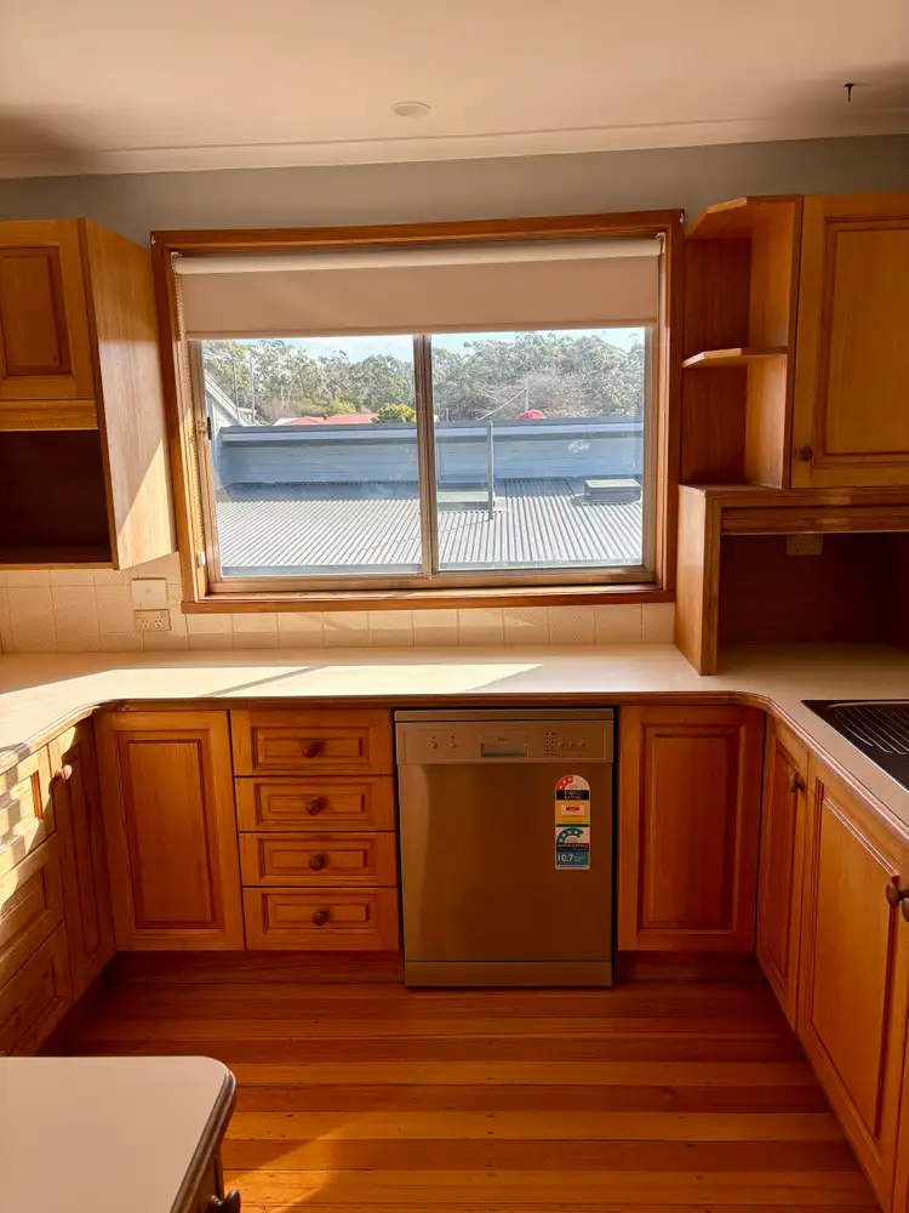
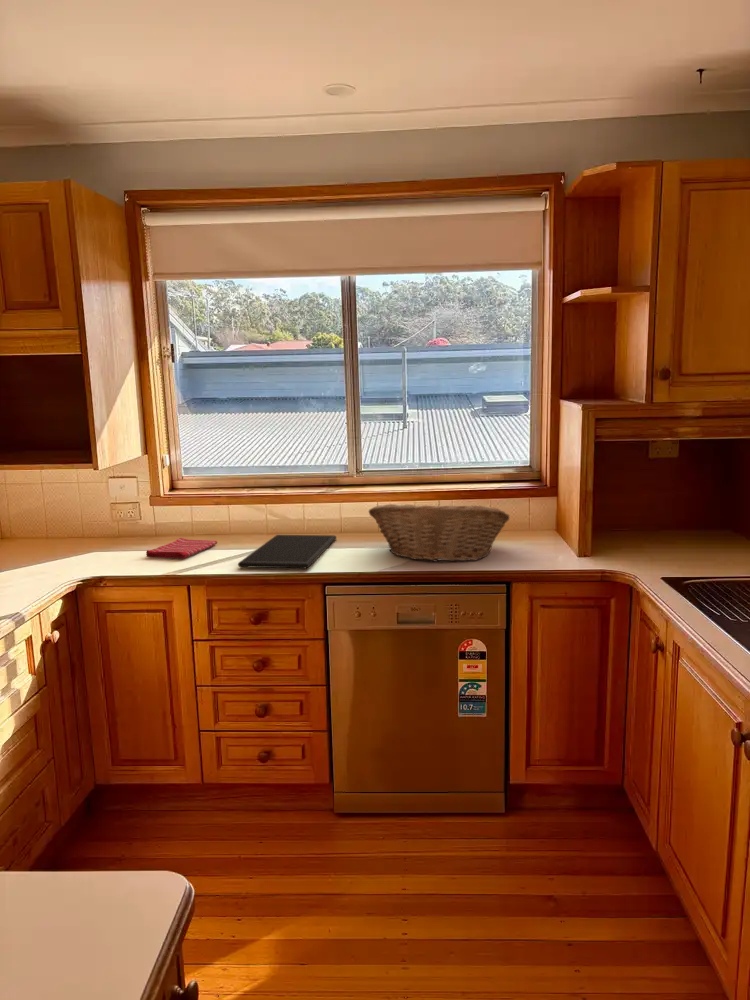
+ dish towel (182, 547)
+ fruit basket (438, 525)
+ cutting board (290, 550)
